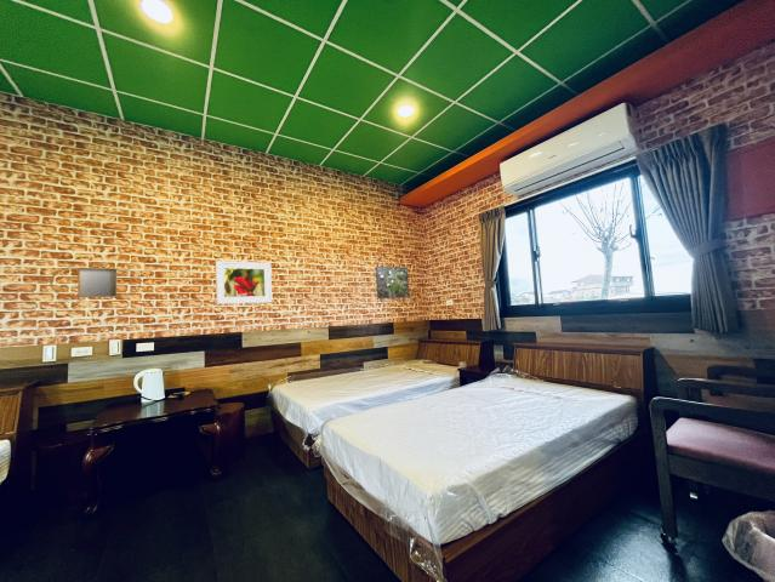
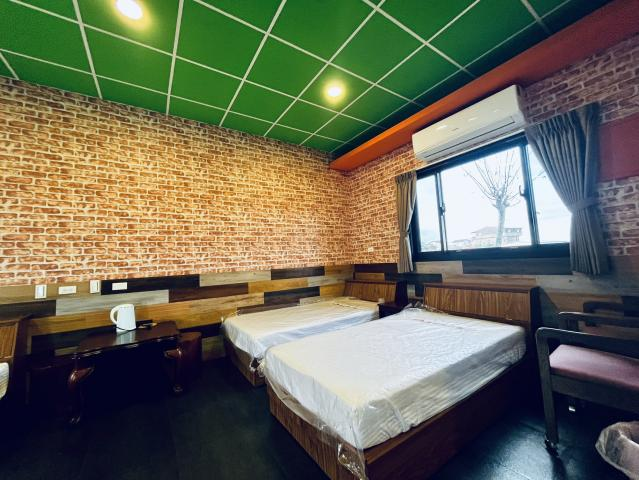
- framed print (393, 283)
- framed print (245, 283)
- home mirror (98, 283)
